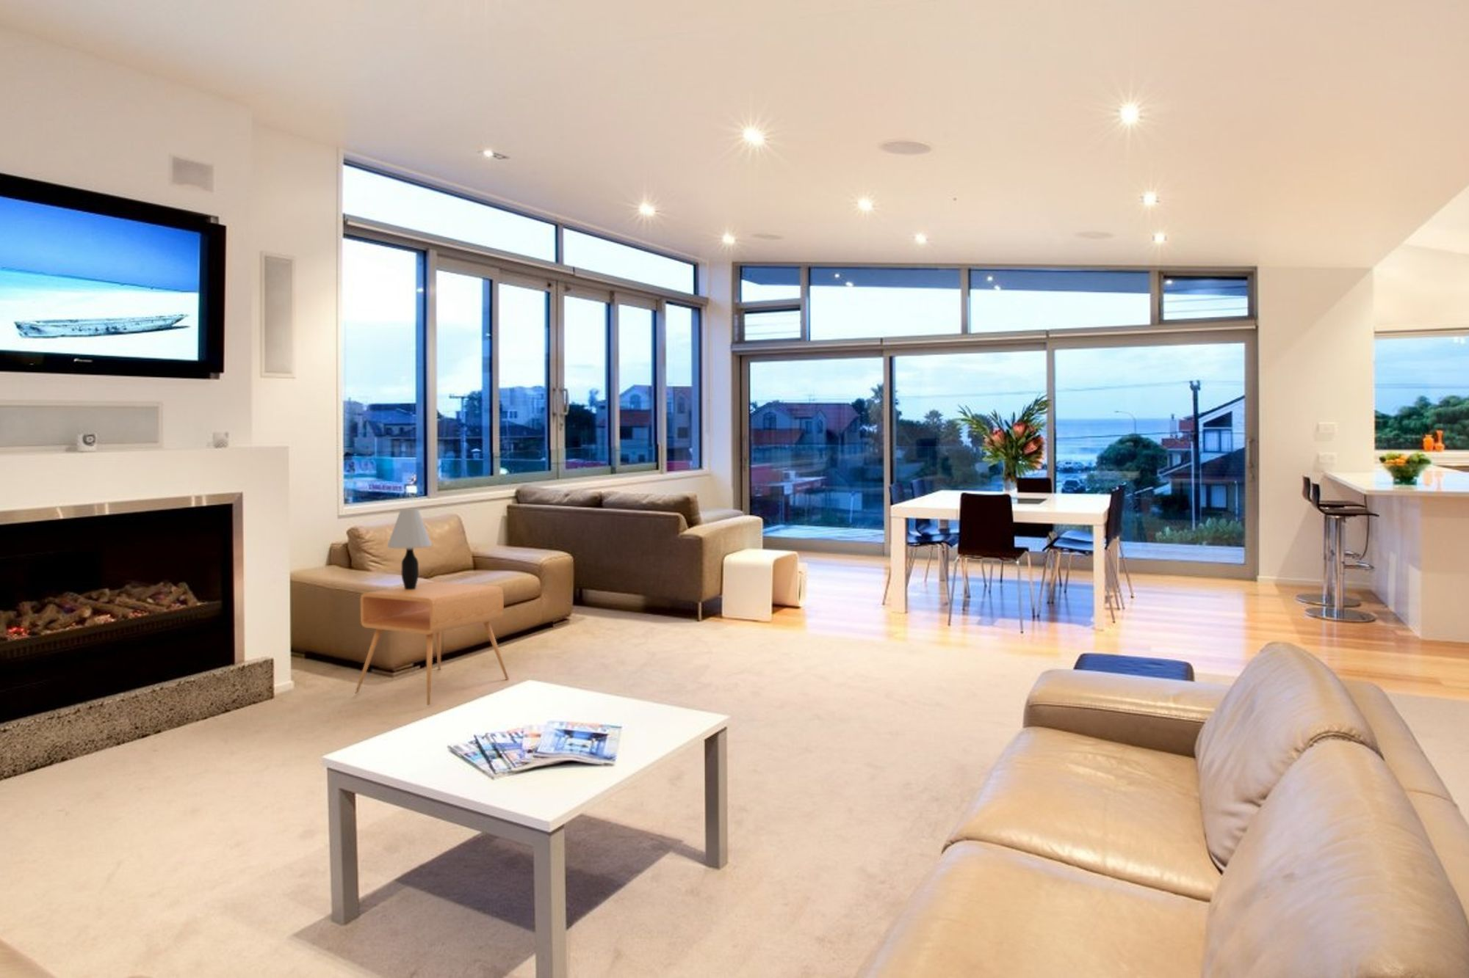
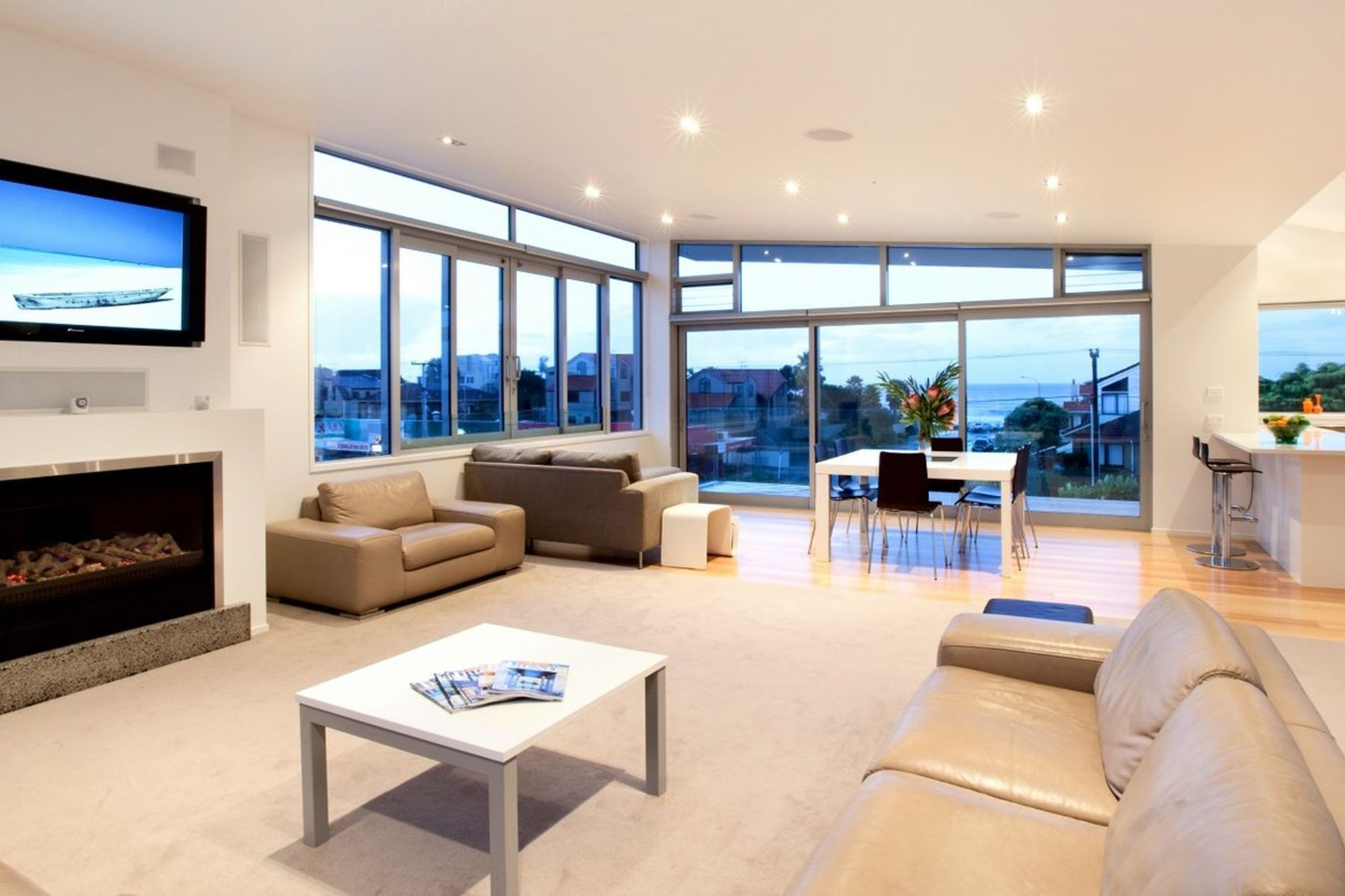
- table lamp (410, 548)
- side table (433, 637)
